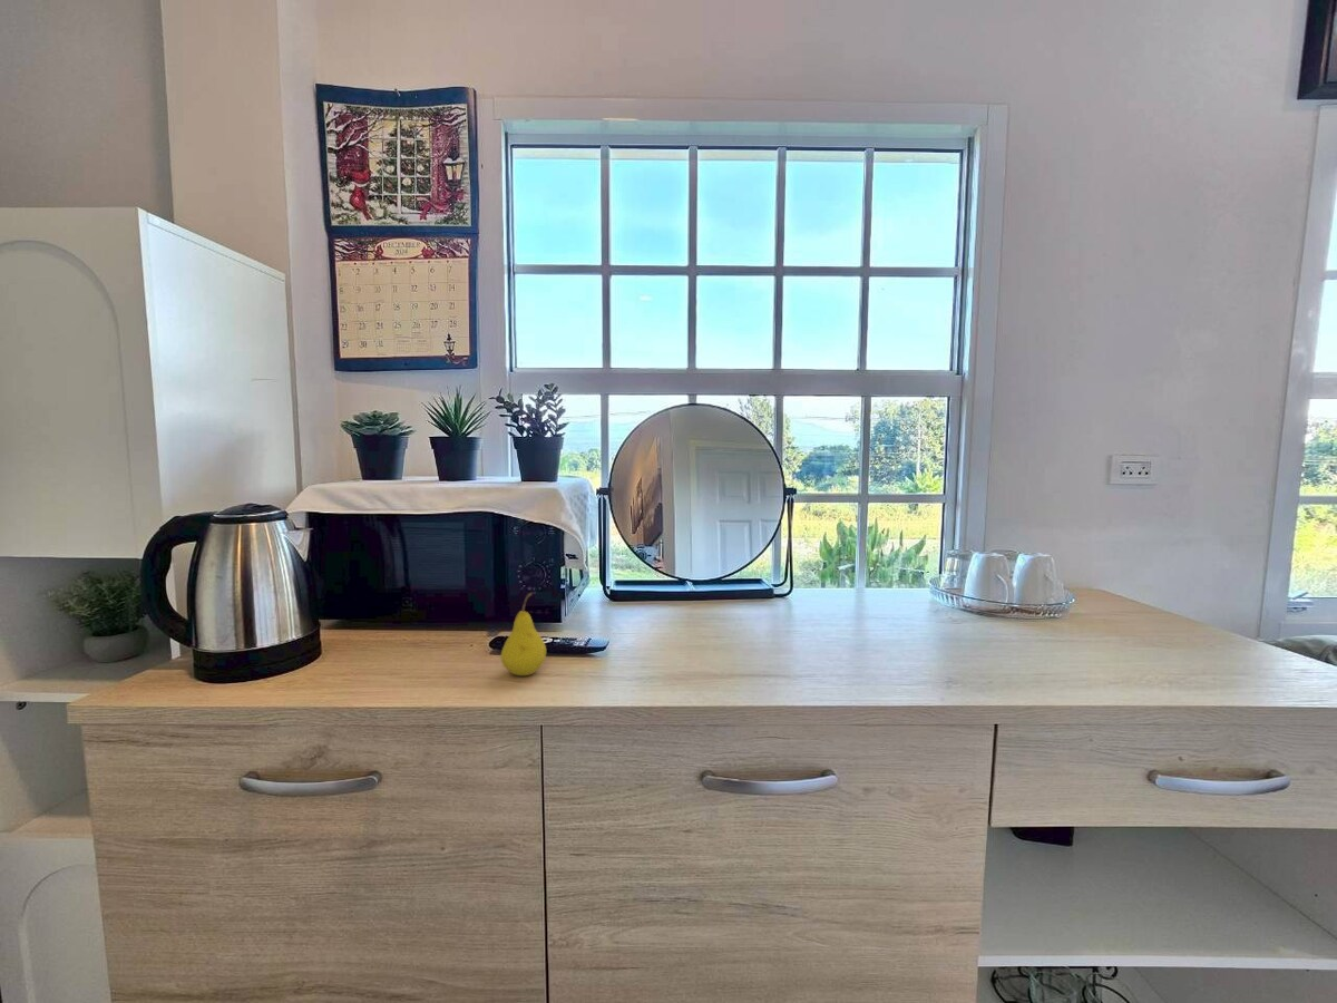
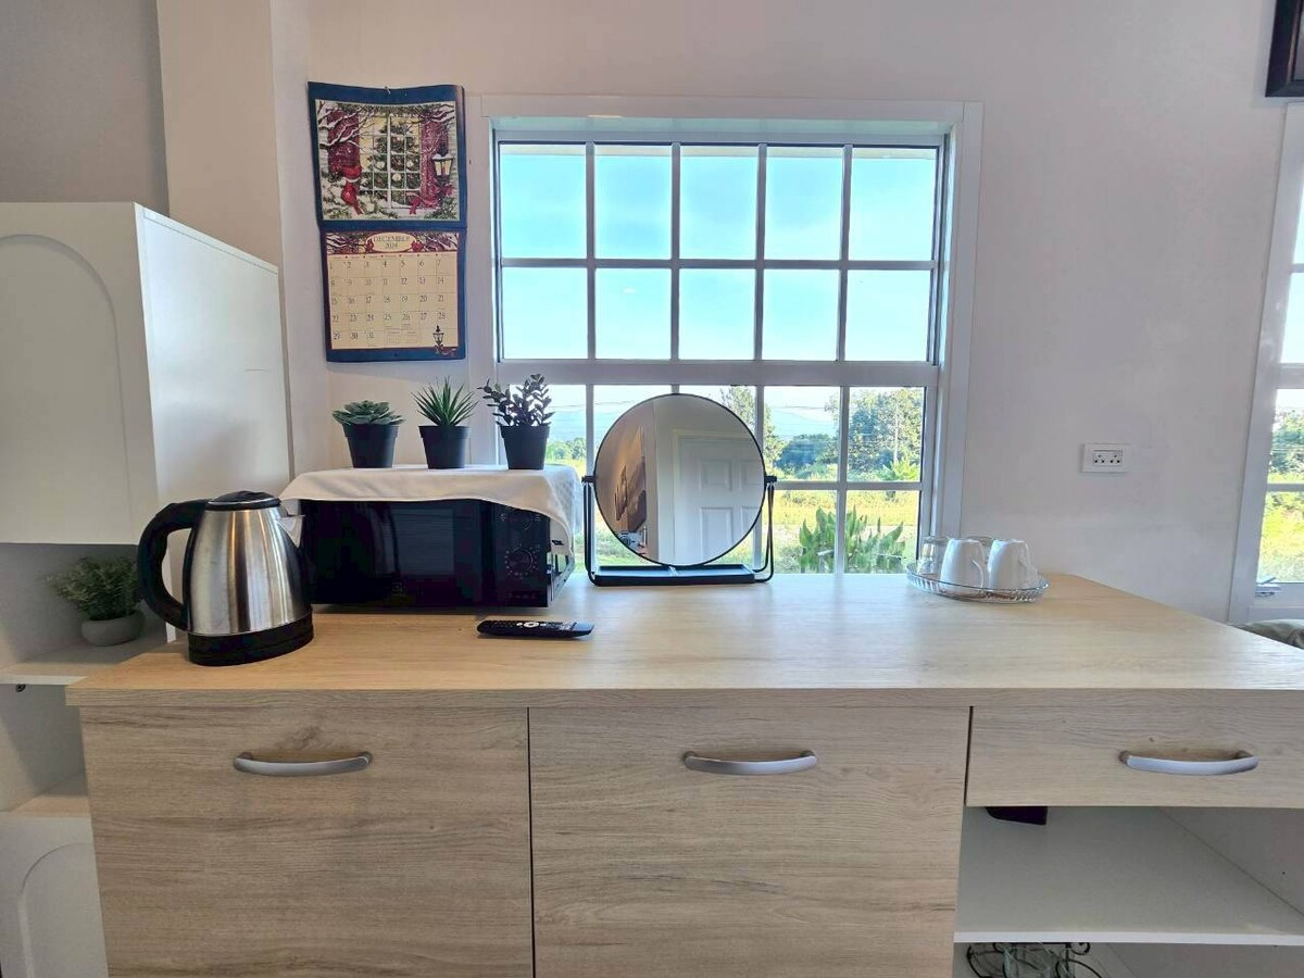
- fruit (523, 634)
